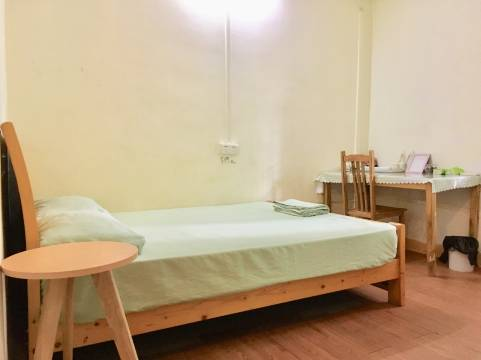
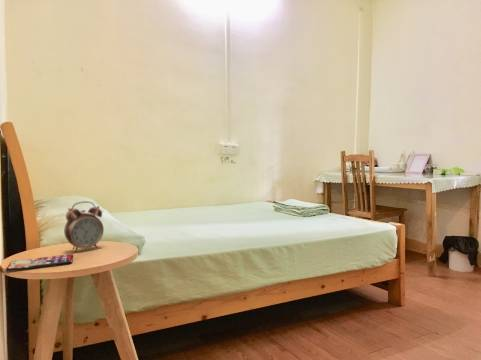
+ alarm clock (84, 225)
+ smartphone (41, 262)
